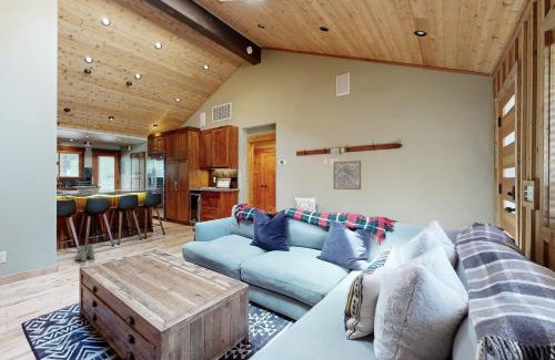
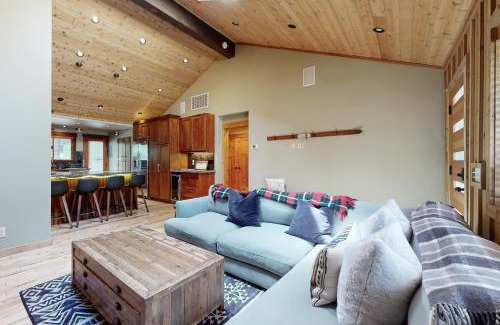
- boots (84, 251)
- wall art (346, 175)
